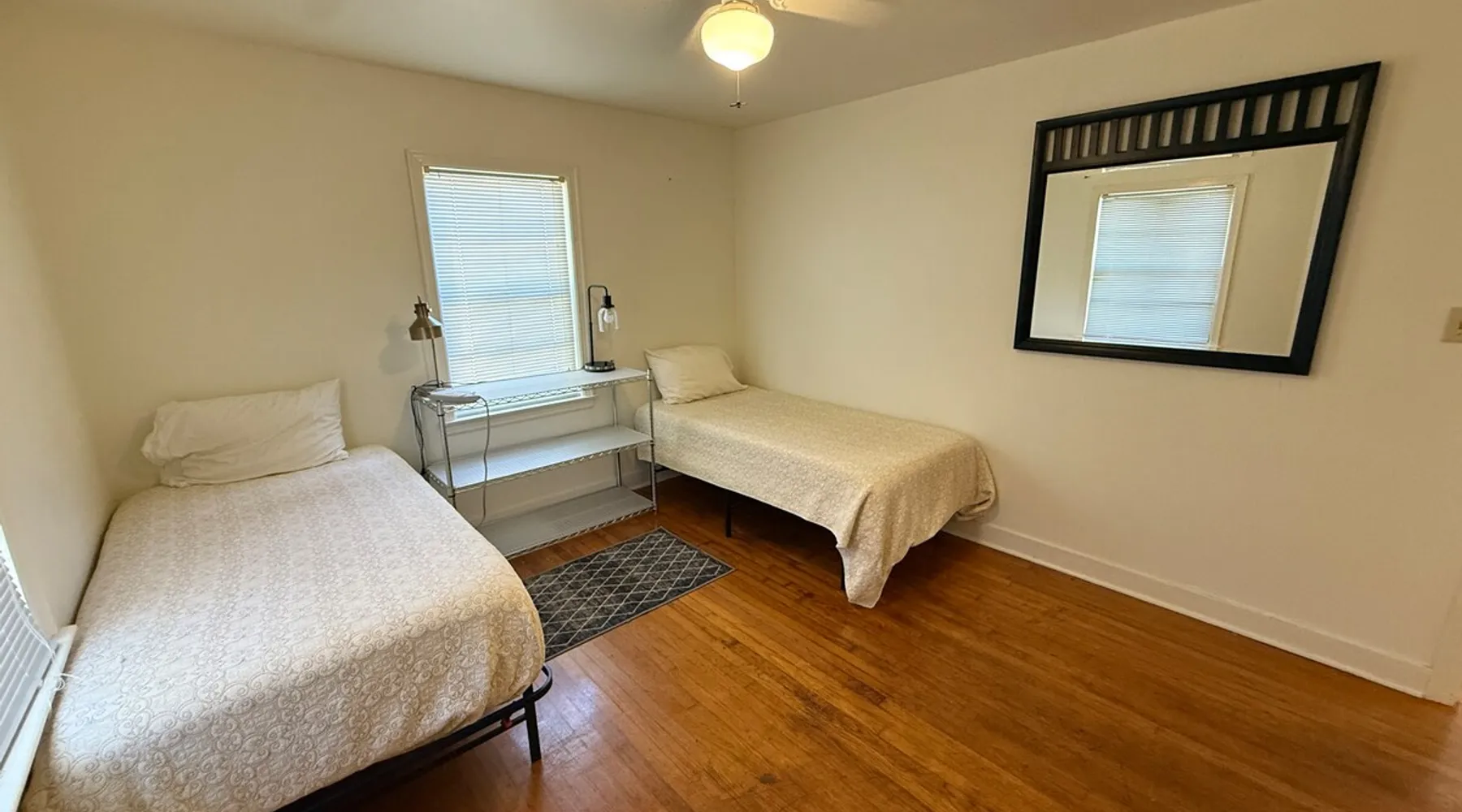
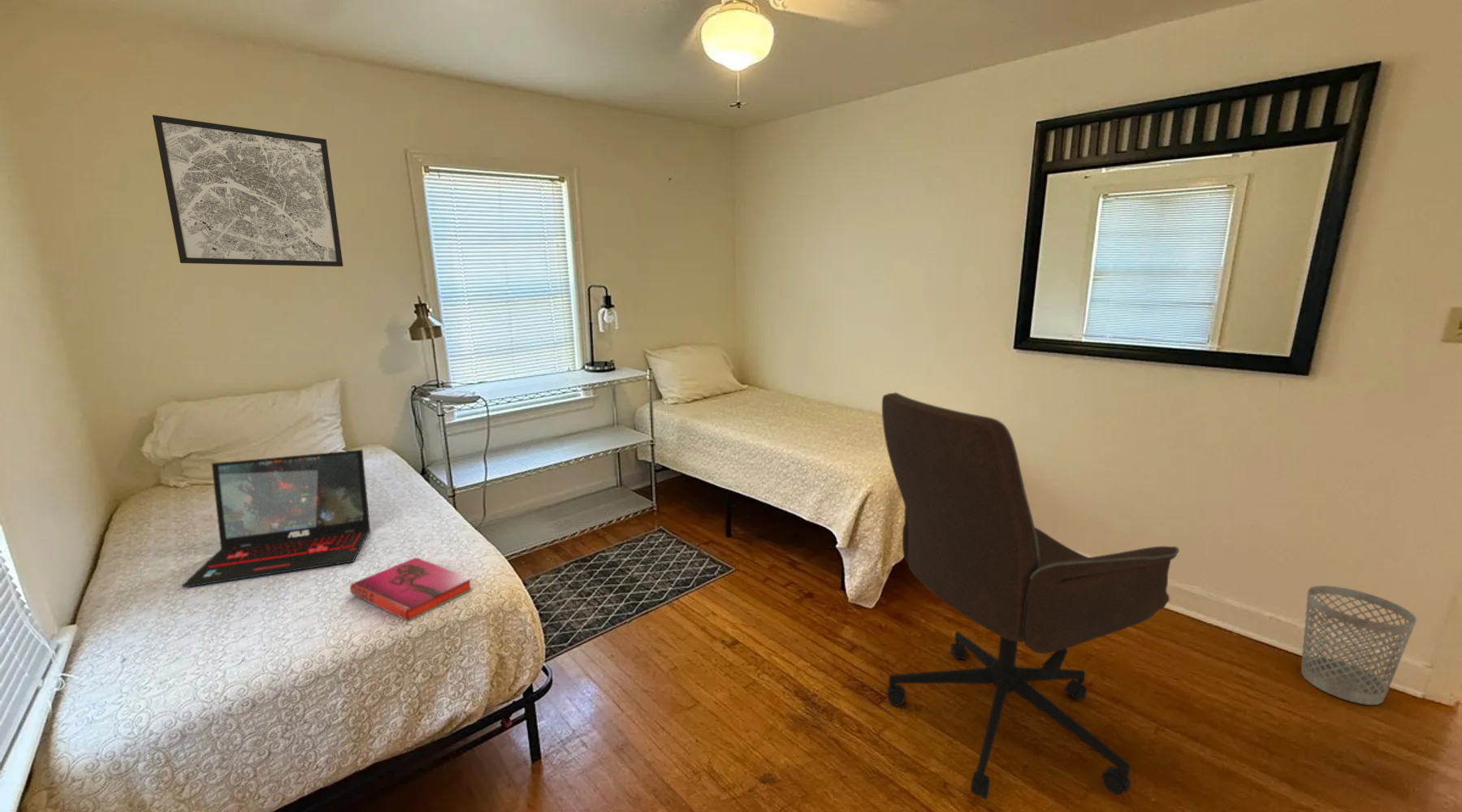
+ office chair (1010, 569)
+ wall art (257, 198)
+ laptop (282, 512)
+ hardback book (412, 586)
+ wastebasket (1351, 645)
